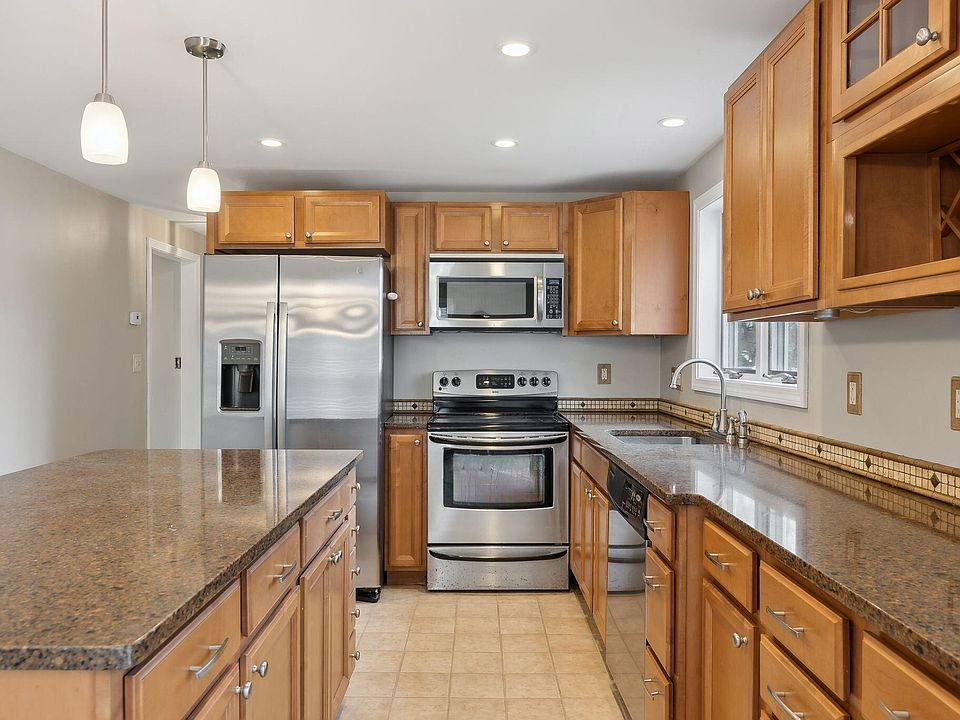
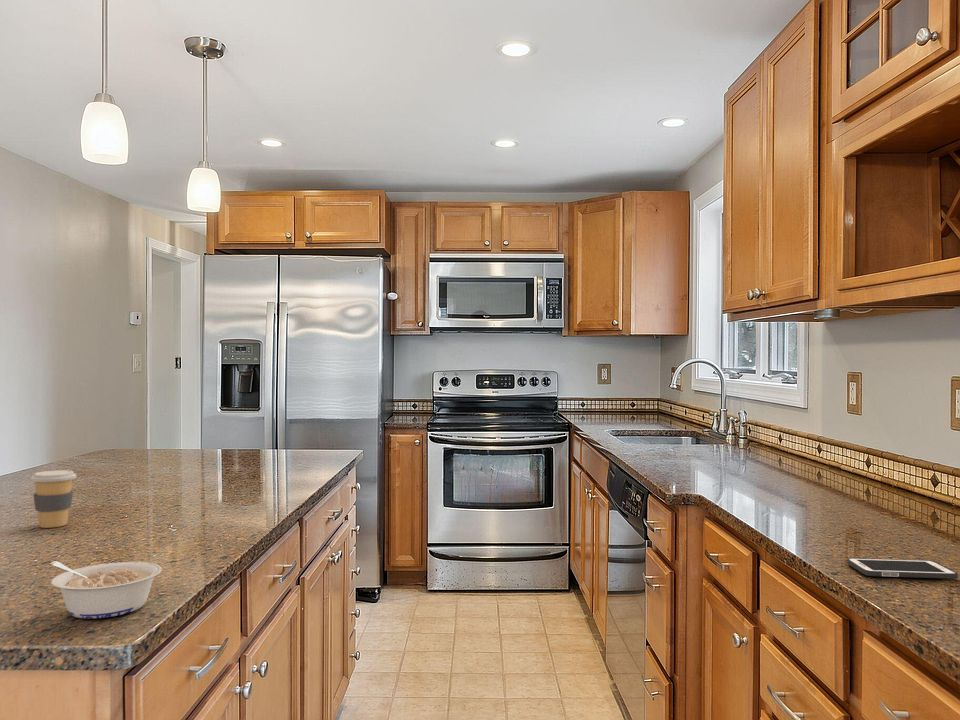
+ legume (103, 588)
+ coffee cup (53, 498)
+ cell phone (900, 568)
